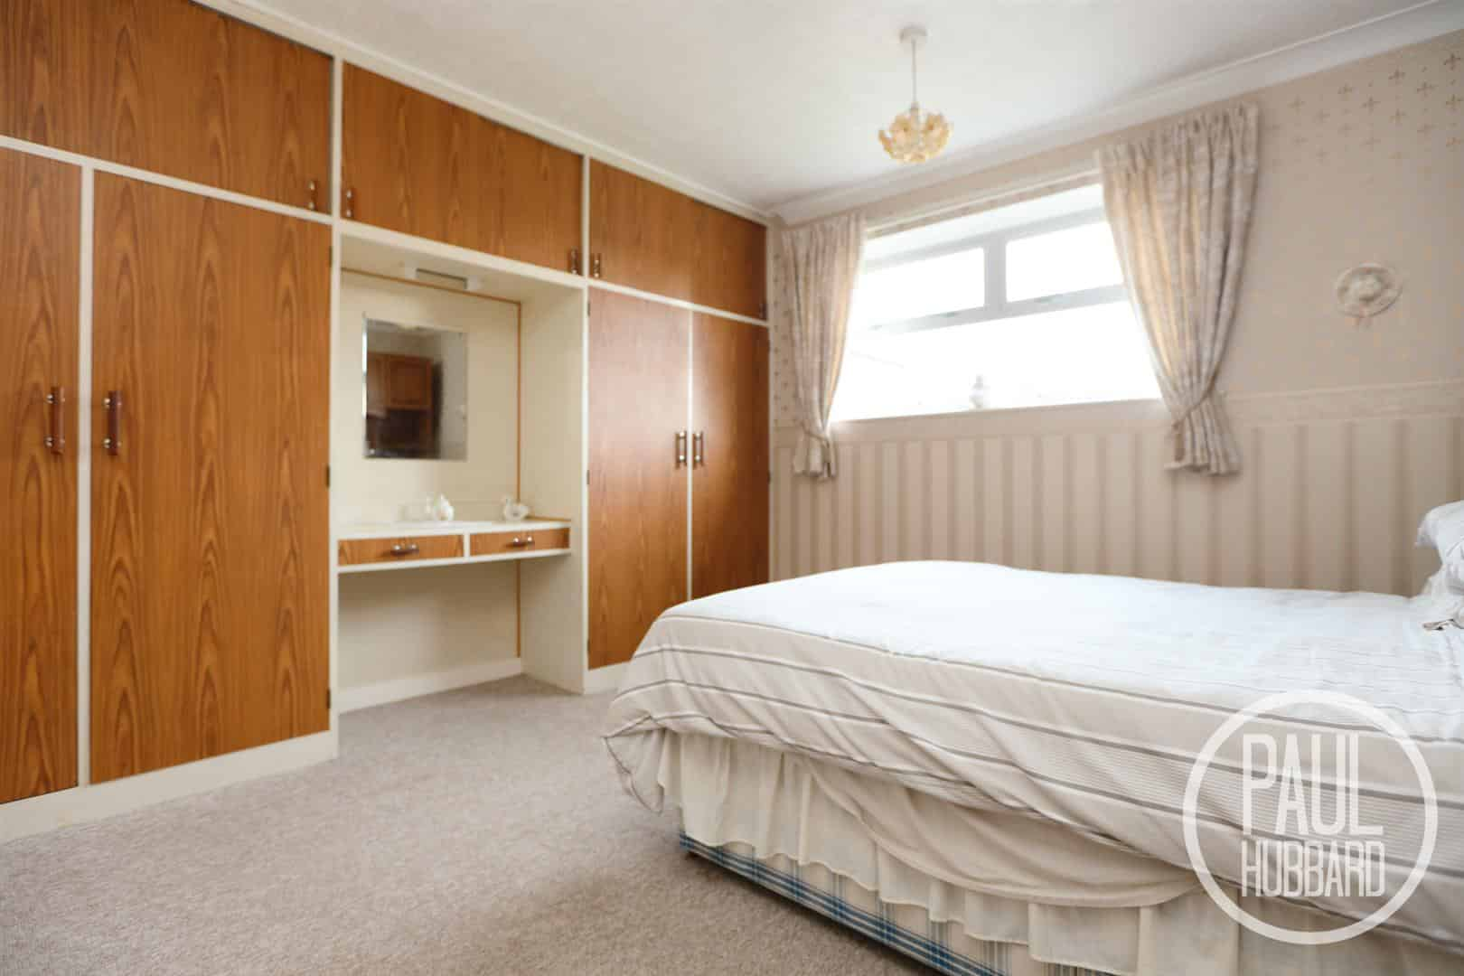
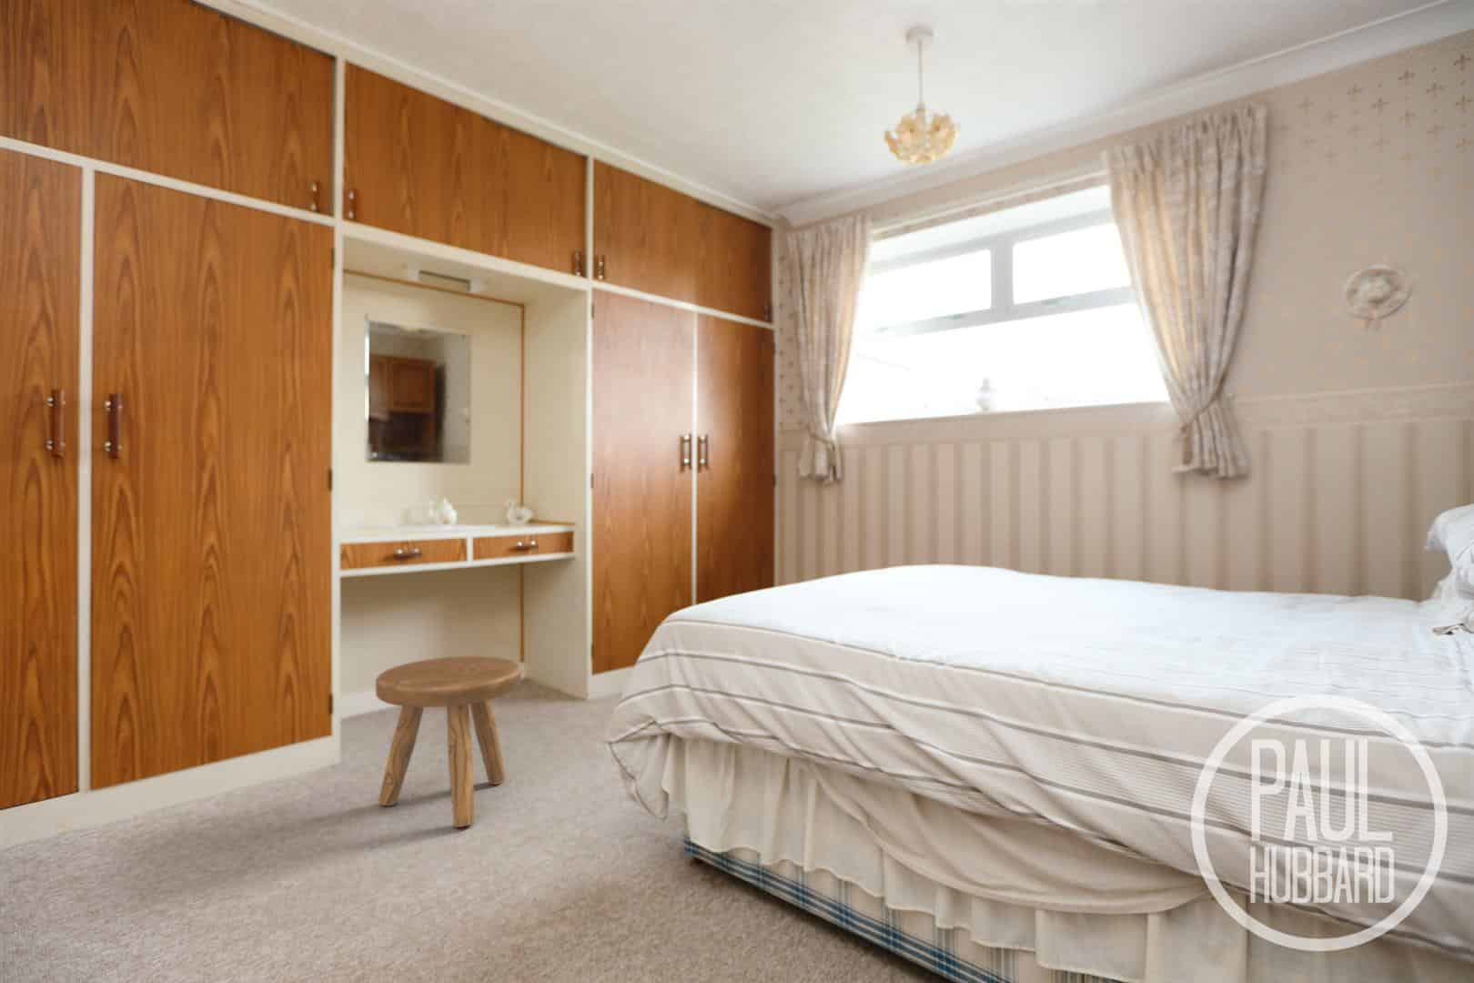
+ stool (451, 736)
